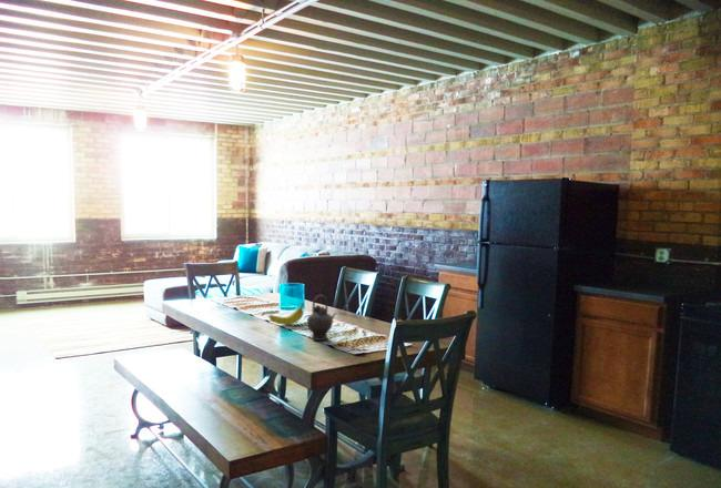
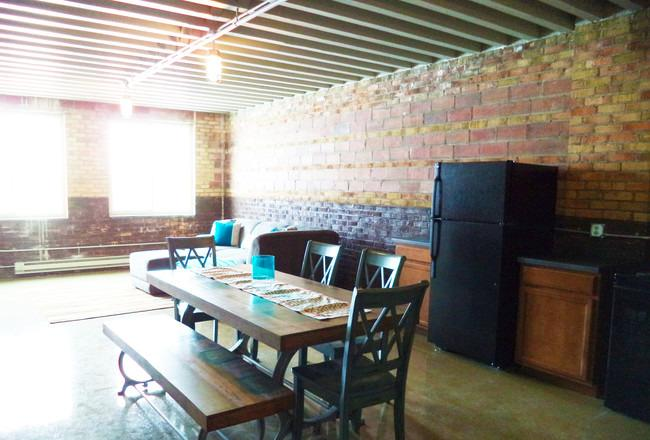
- fruit (287, 316)
- teapot (322, 316)
